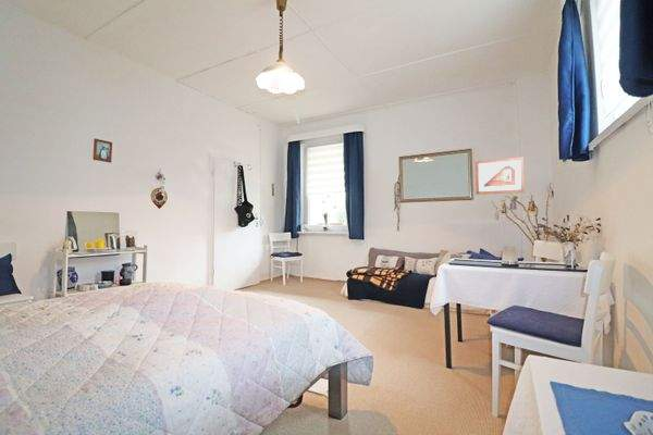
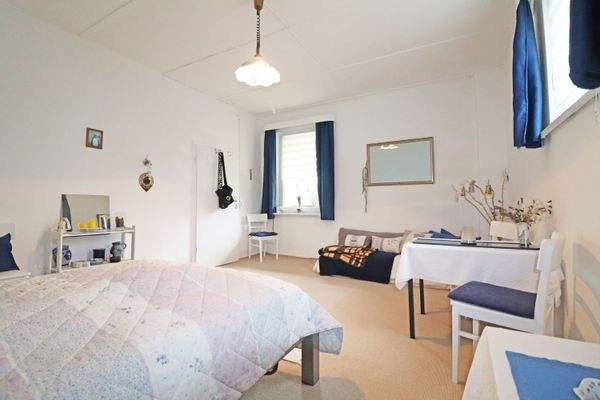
- picture frame (498, 175)
